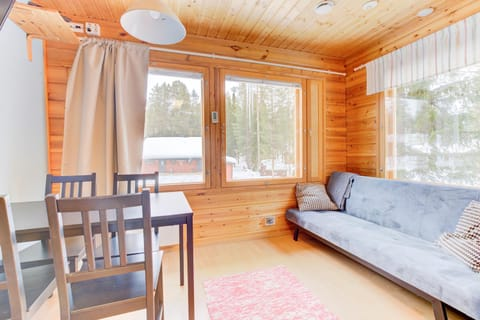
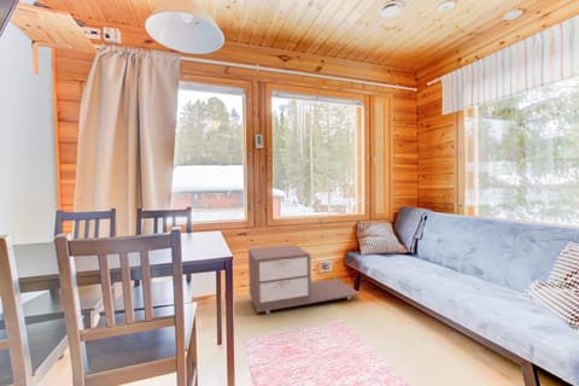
+ side table (303, 274)
